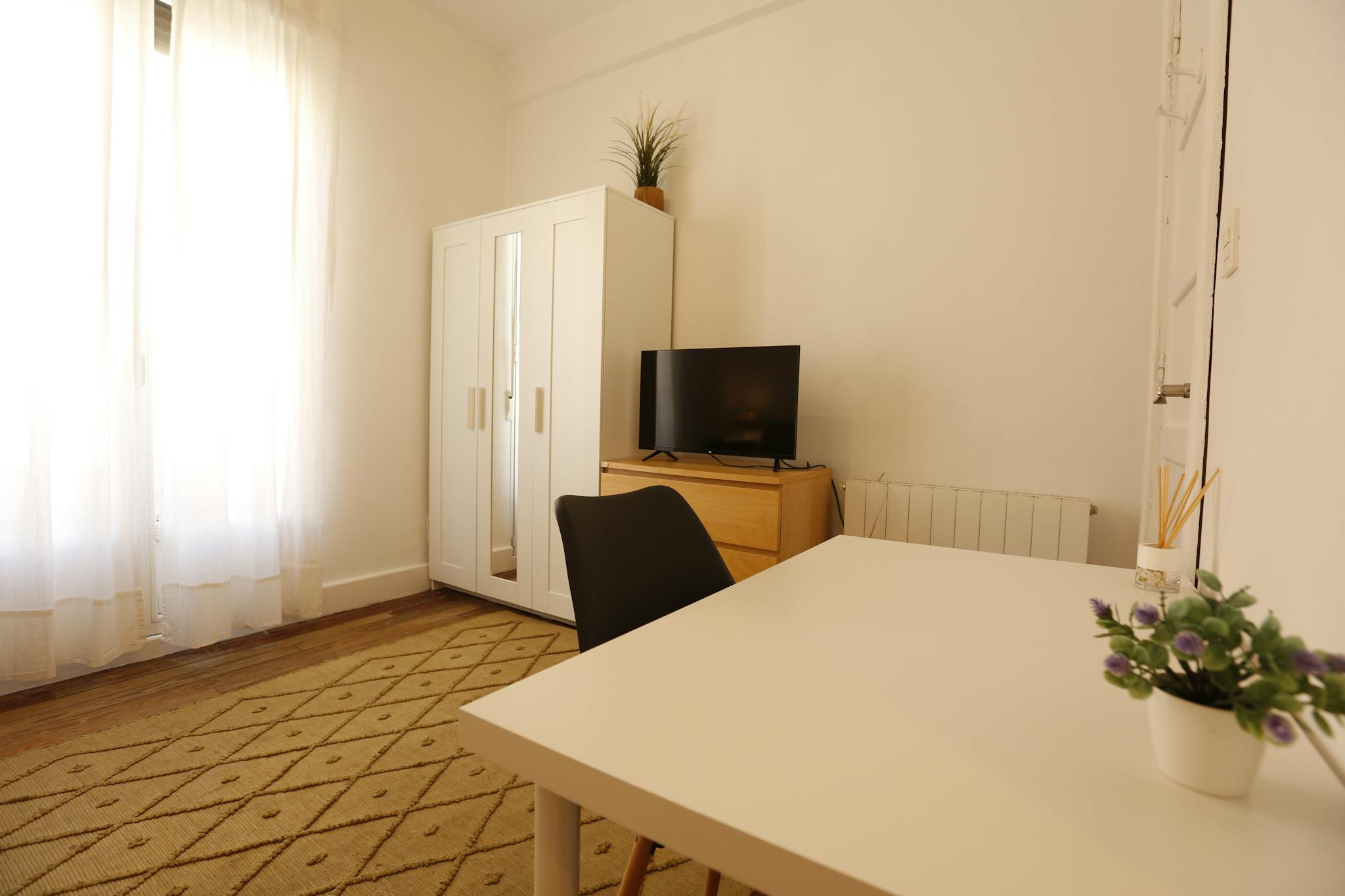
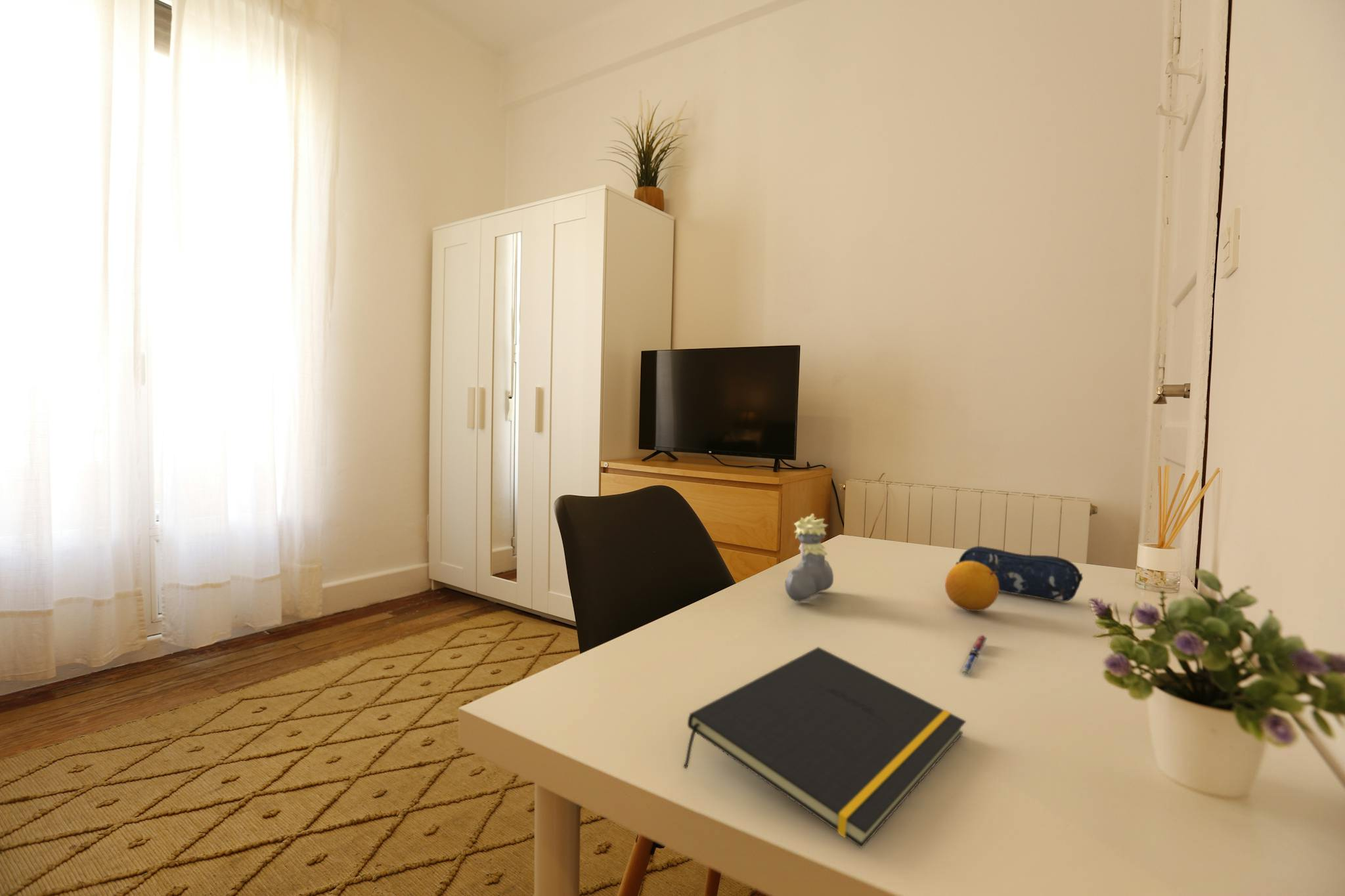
+ bust sculpture (810, 555)
+ notepad (835, 723)
+ pencil case (1016, 572)
+ pen (974, 652)
+ fruit (971, 586)
